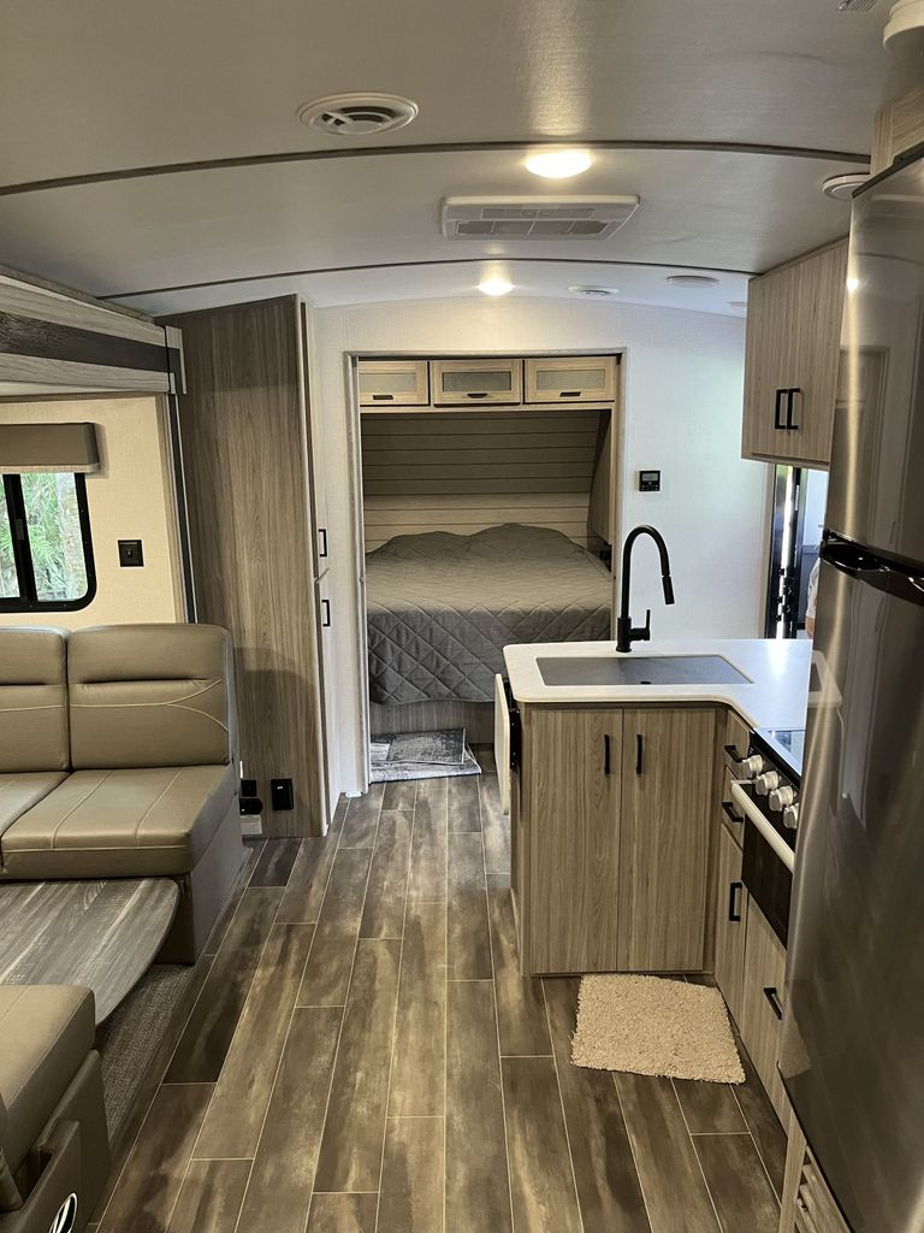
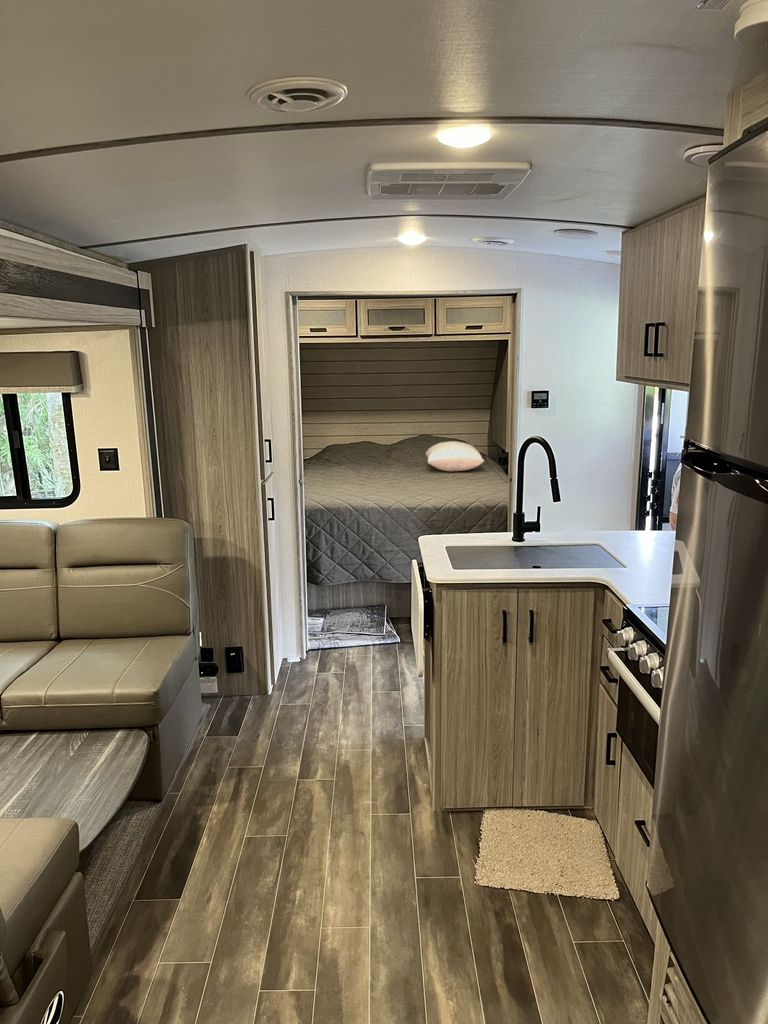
+ pillow (453, 456)
